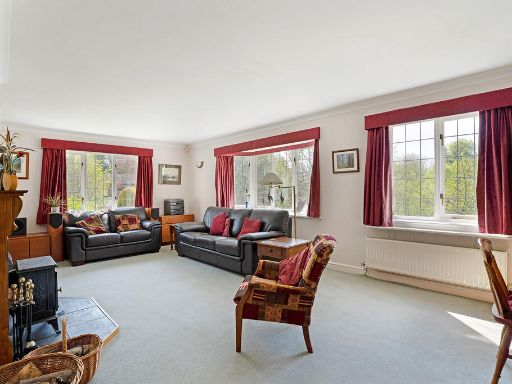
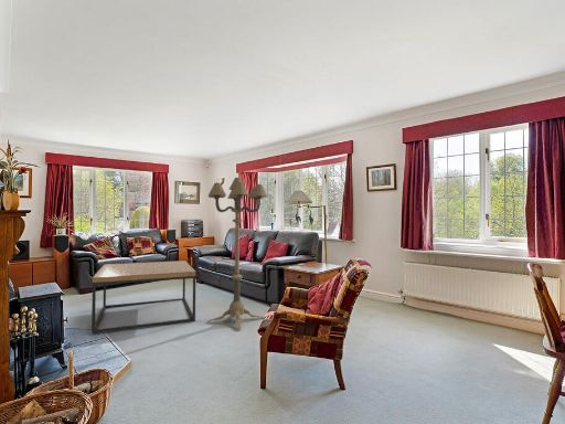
+ coffee table (146, 280)
+ floor lamp (236, 248)
